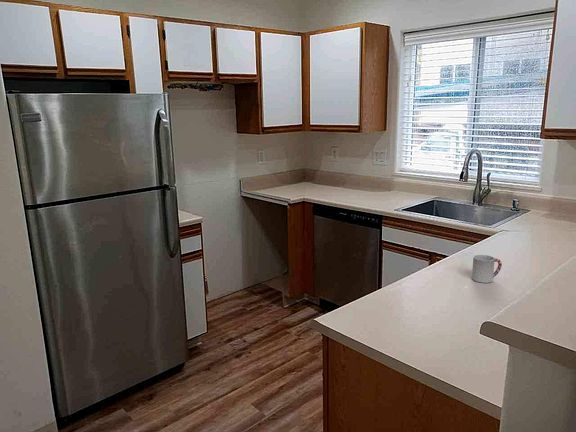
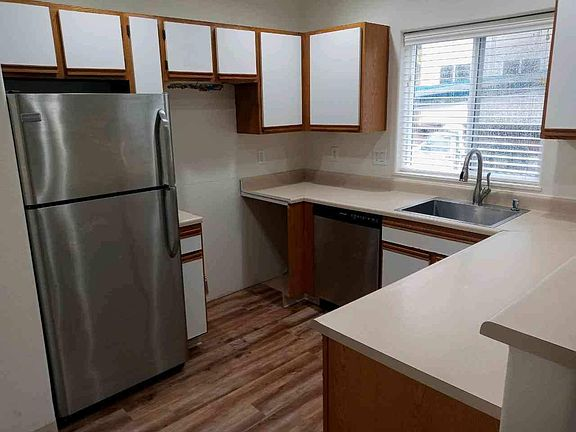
- cup (487, 268)
